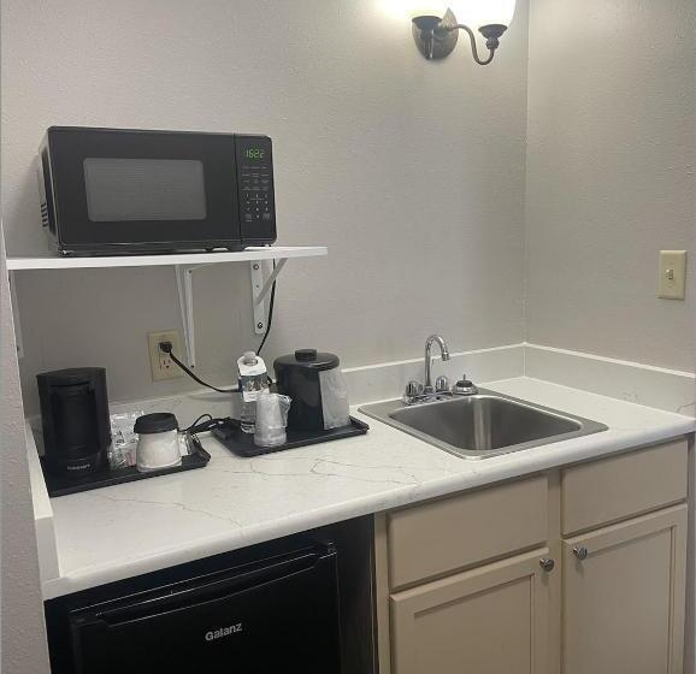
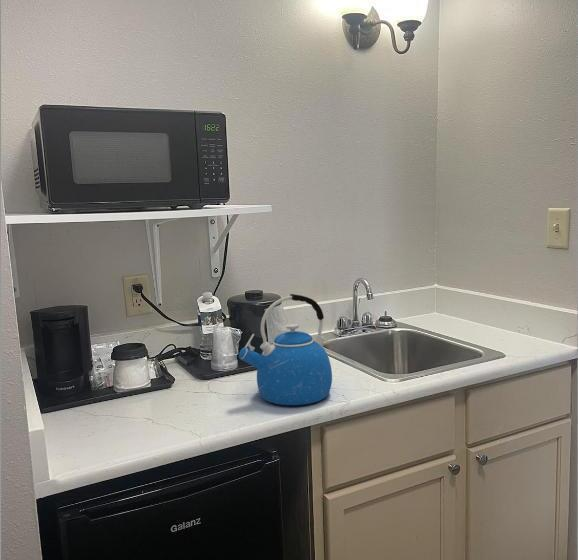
+ kettle (284, 346)
